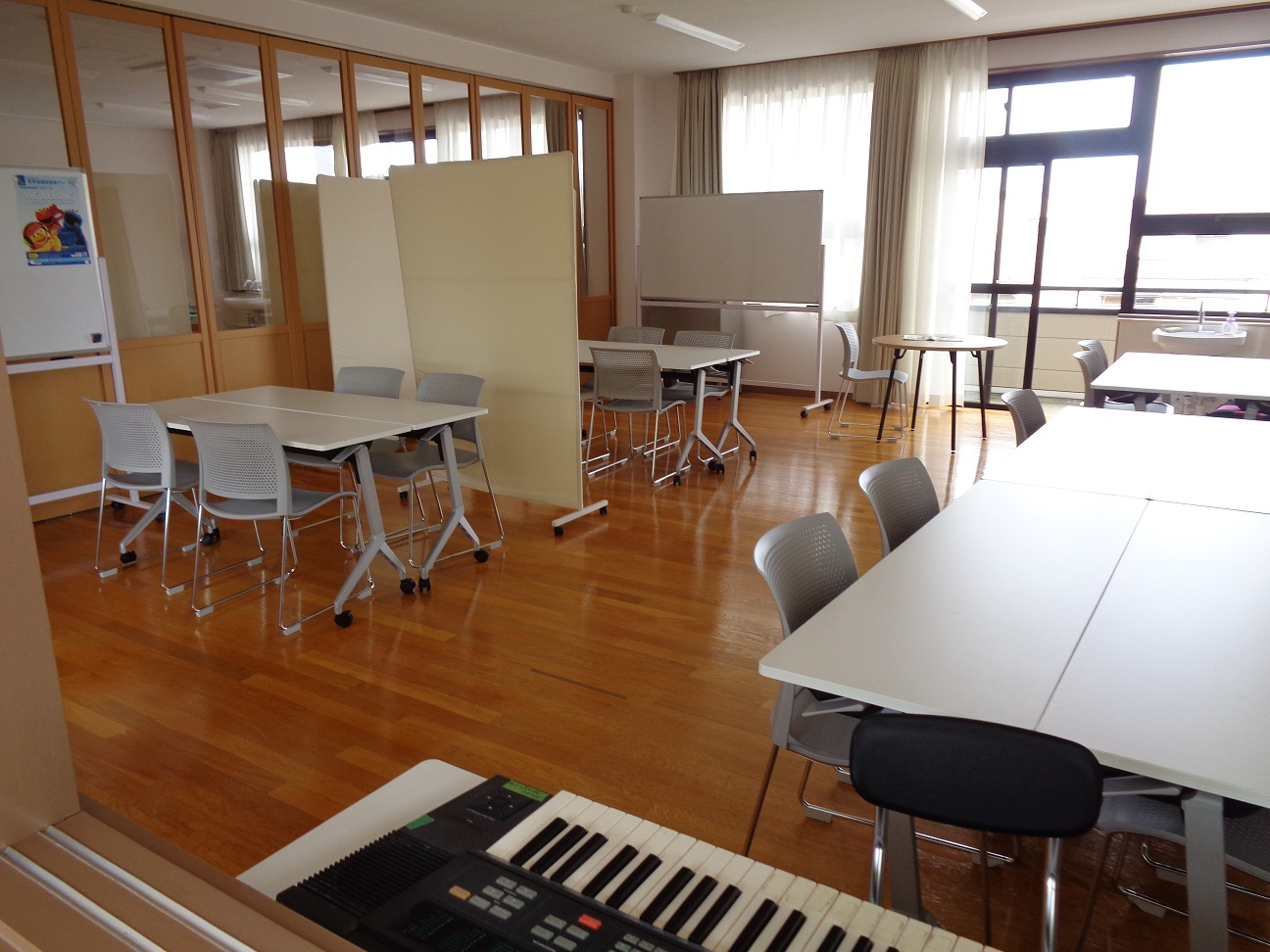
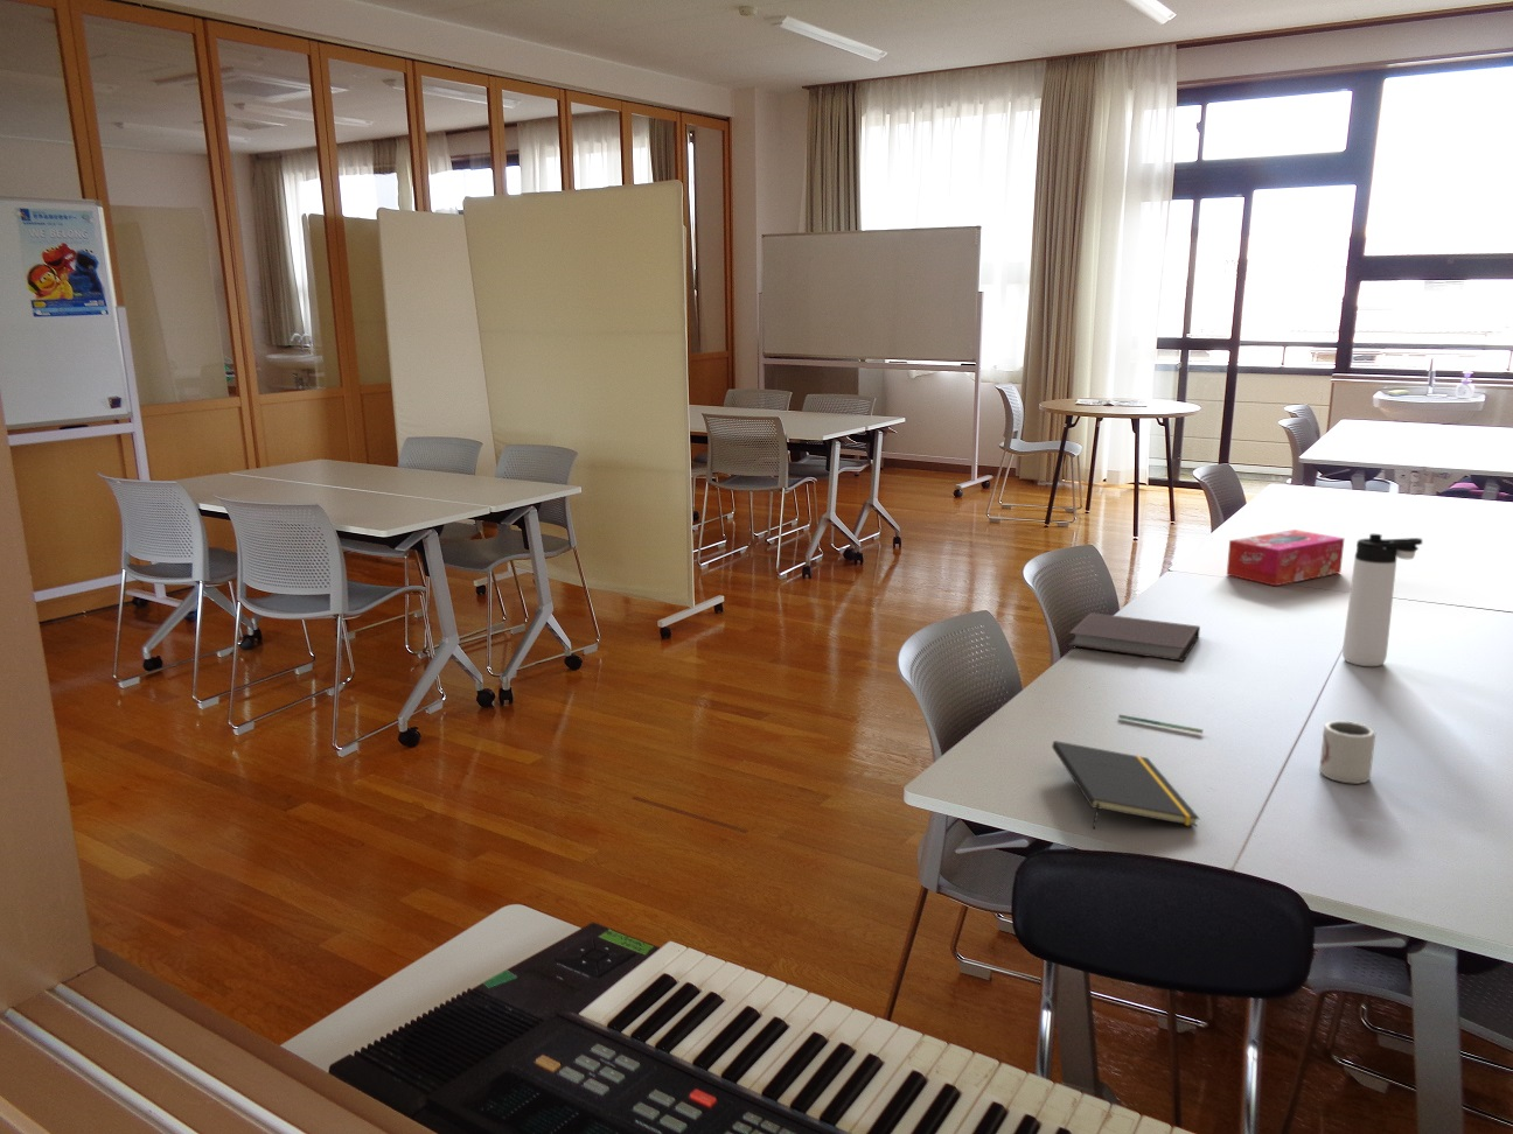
+ pen (1159, 723)
+ cup (1346, 749)
+ thermos bottle (1381, 599)
+ tissue box (1285, 556)
+ notepad (1121, 780)
+ notebook (1134, 635)
